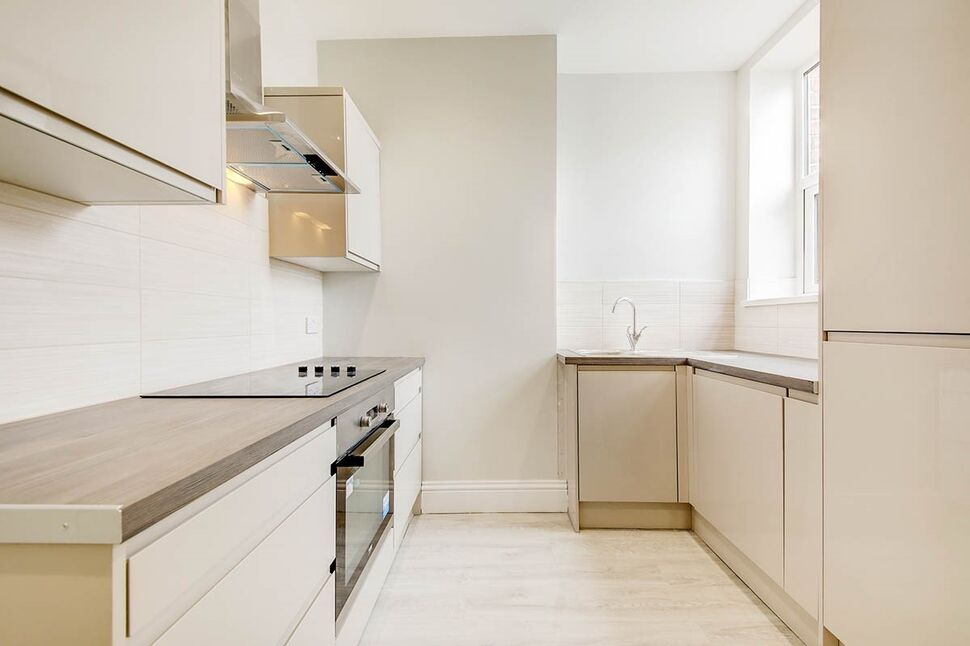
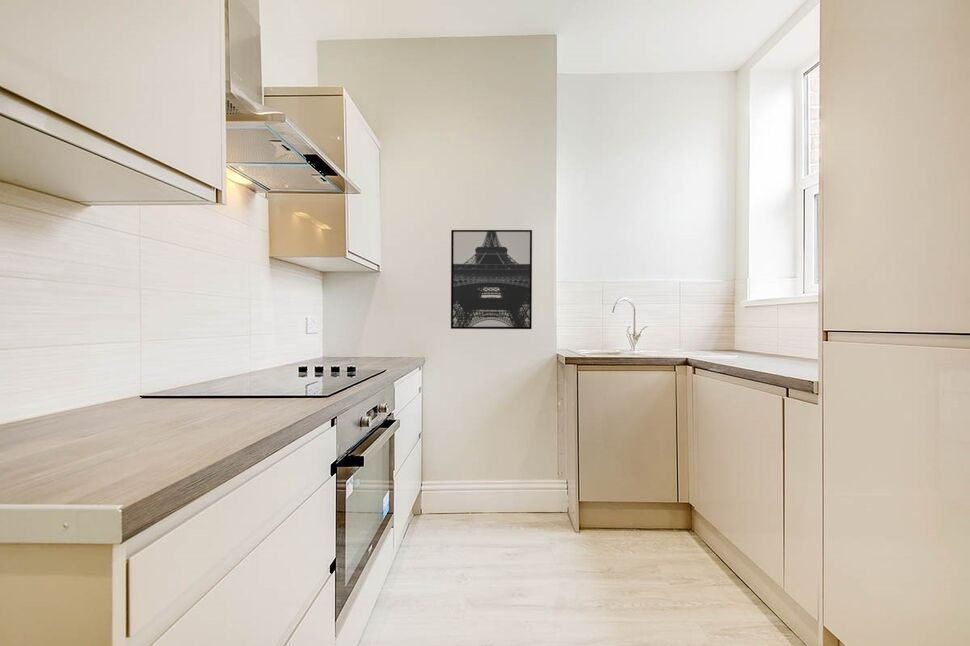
+ wall art (491, 279)
